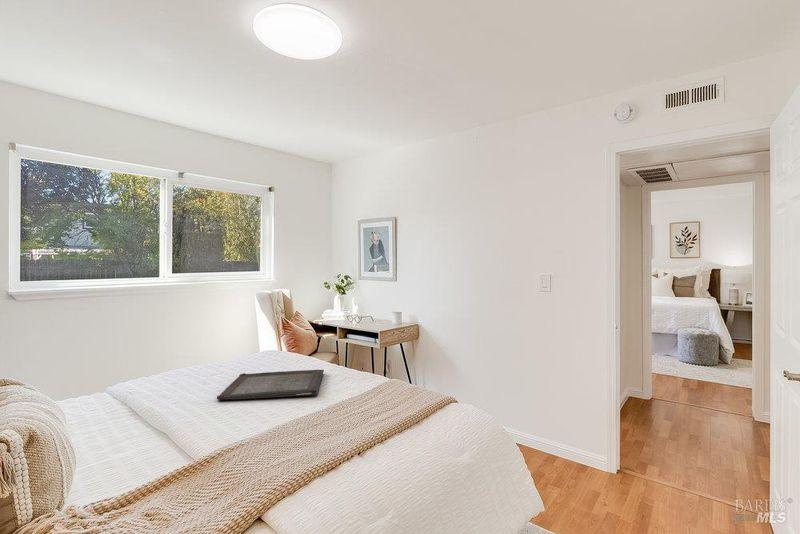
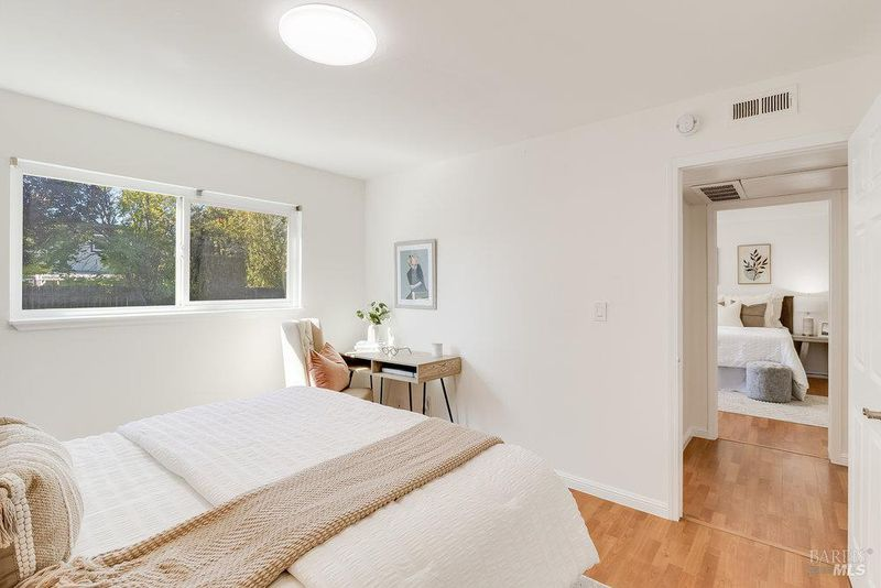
- serving tray (276, 382)
